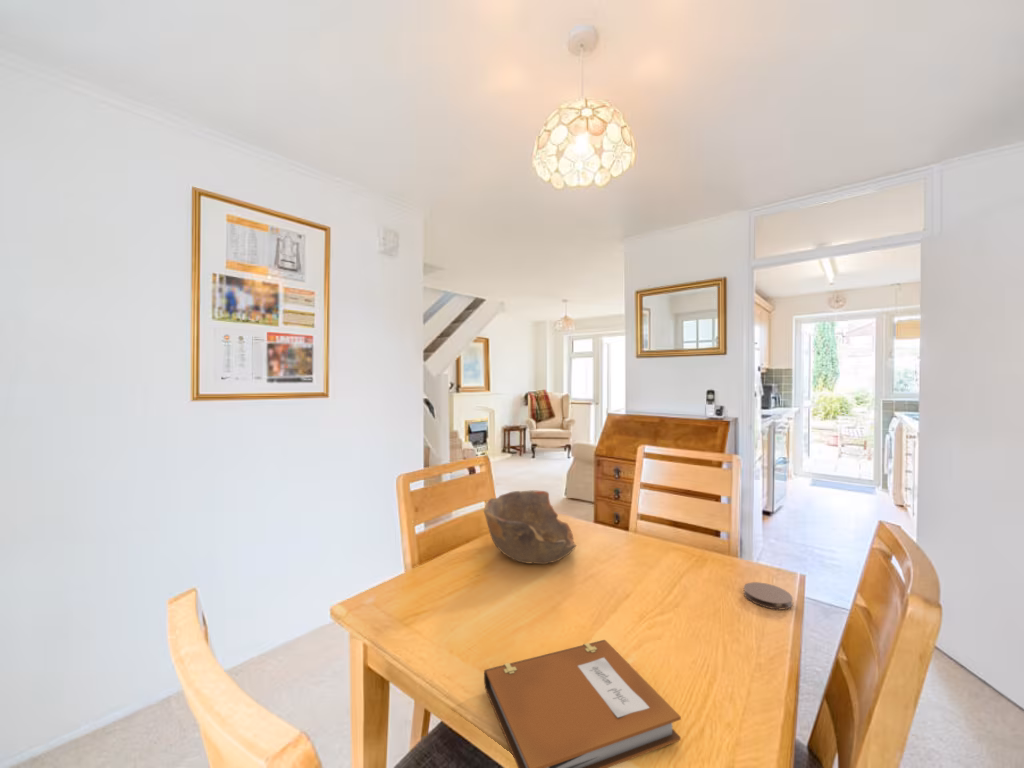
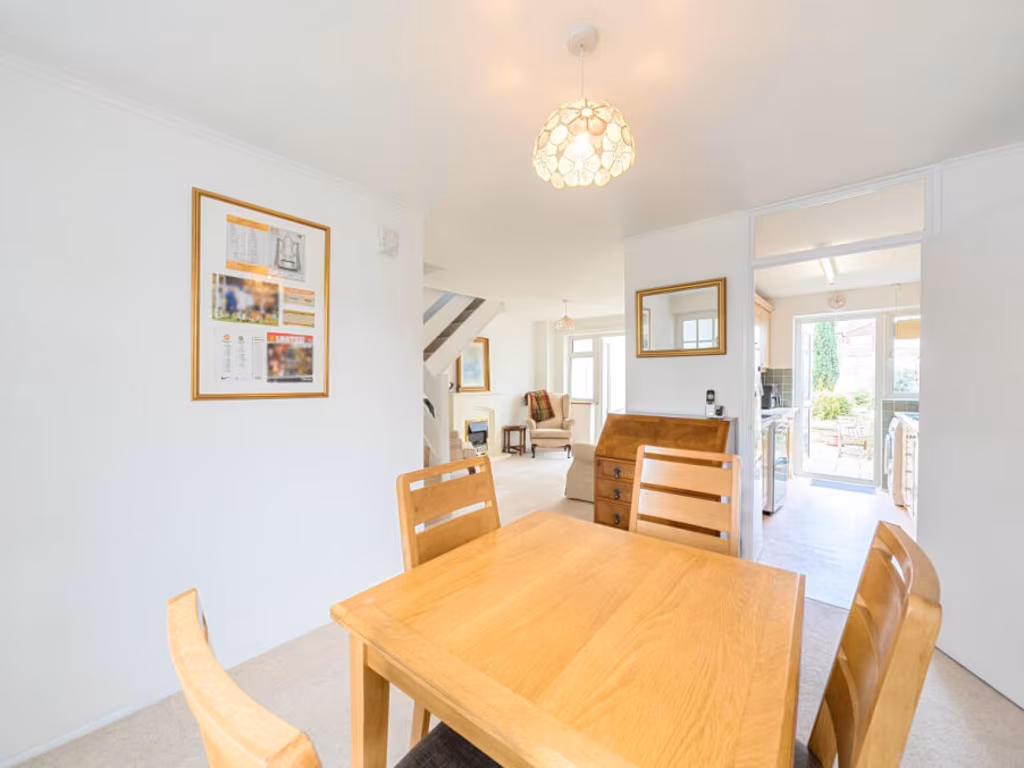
- notebook (577, 698)
- bowl (530, 526)
- coaster (767, 595)
